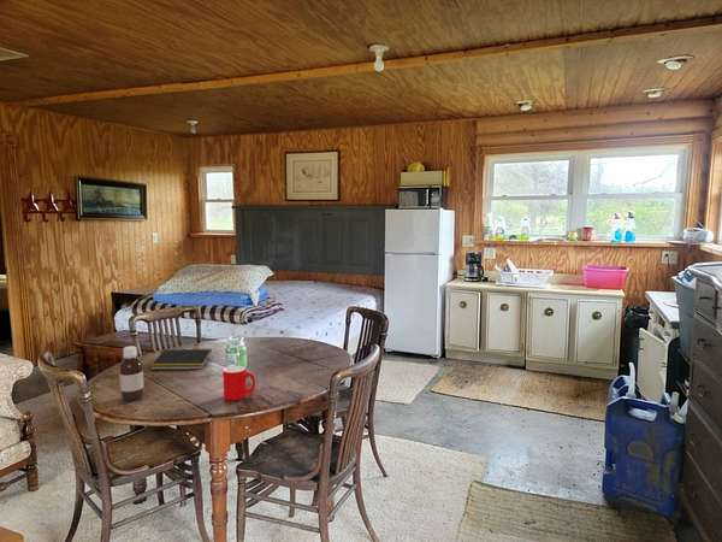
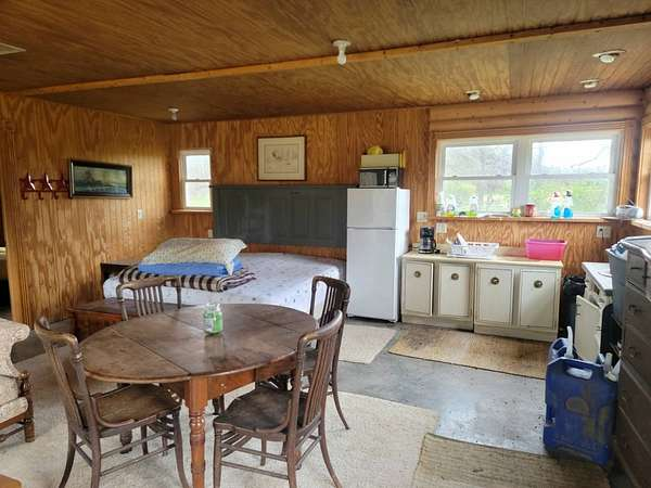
- cup (239, 382)
- bottle (131, 372)
- notepad (182, 359)
